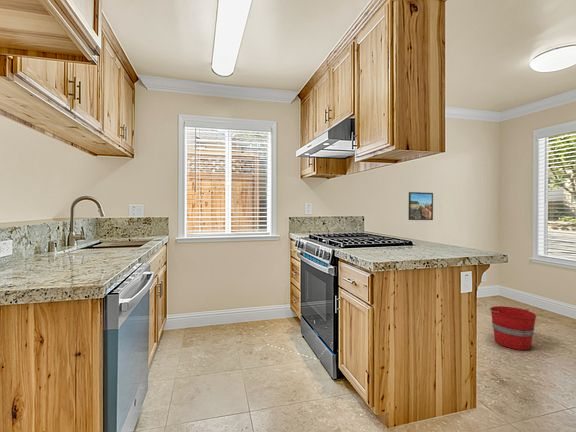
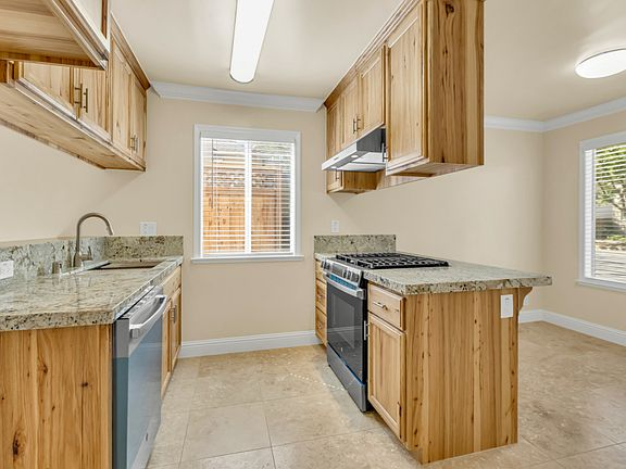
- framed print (420, 206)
- bucket (511, 326)
